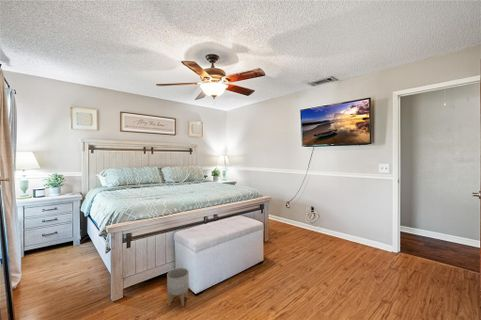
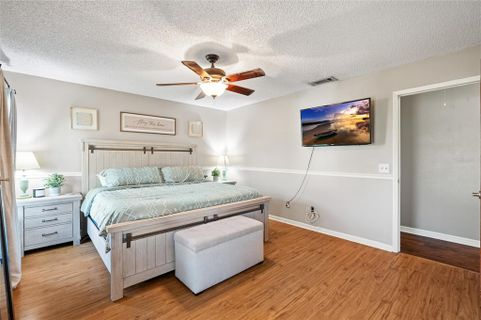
- planter (178, 287)
